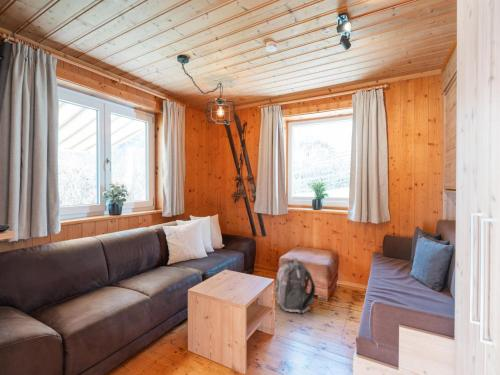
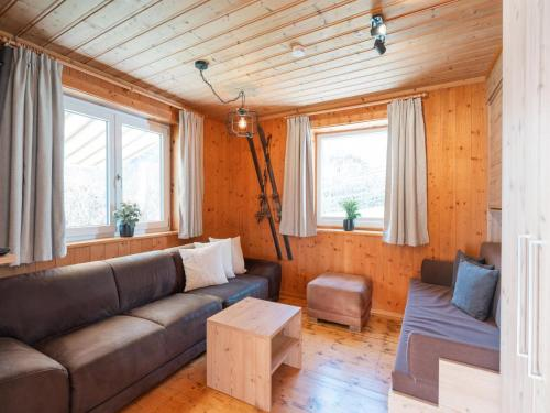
- backpack (293, 281)
